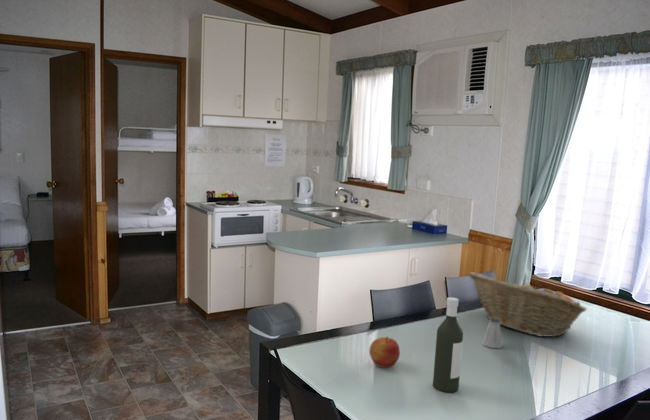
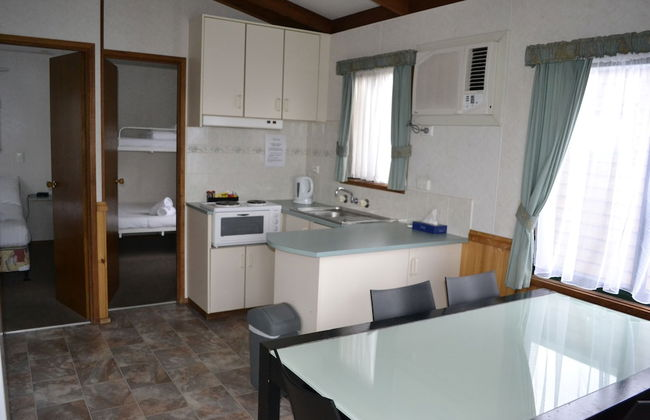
- apple (384, 350)
- fruit basket (523, 299)
- bottle (449, 343)
- saltshaker (493, 331)
